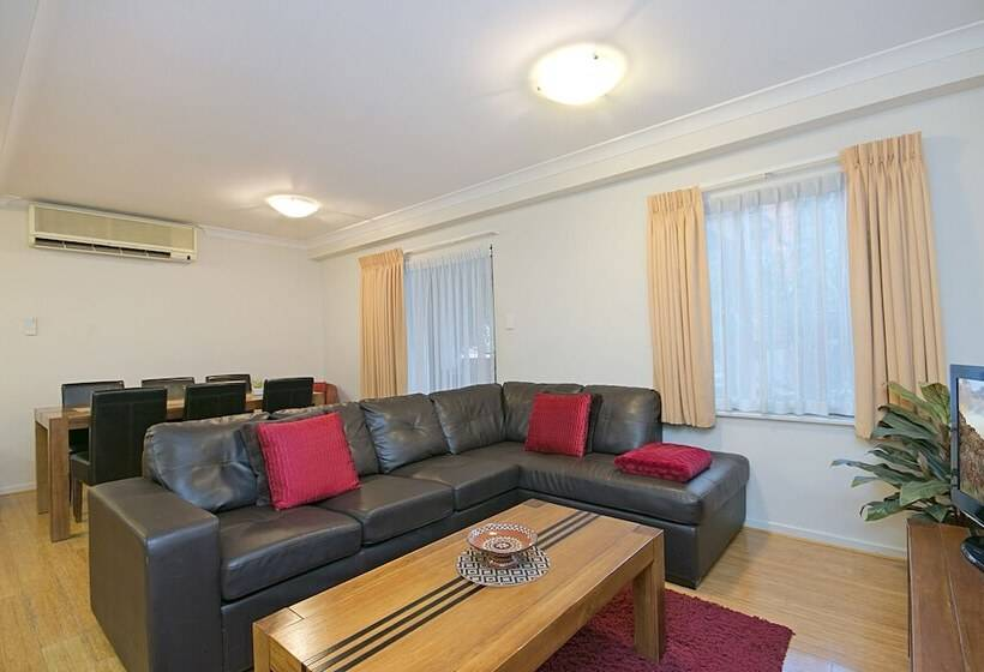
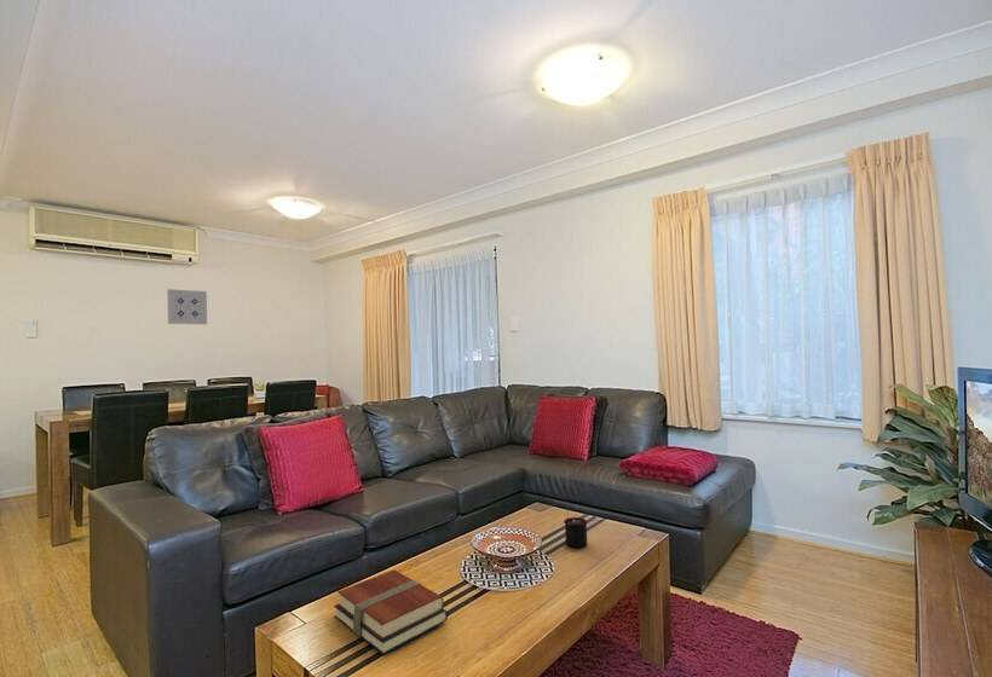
+ books (390, 606)
+ candle (575, 527)
+ wall art (188, 307)
